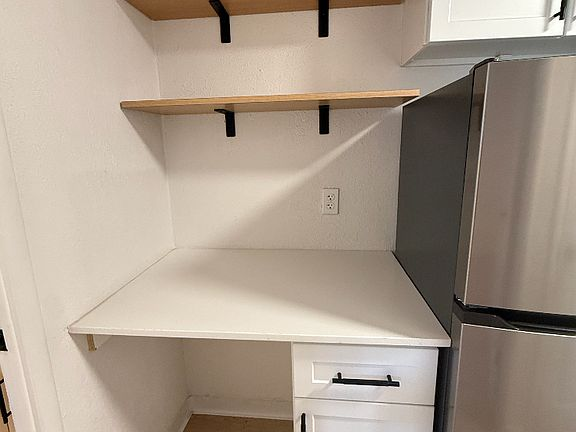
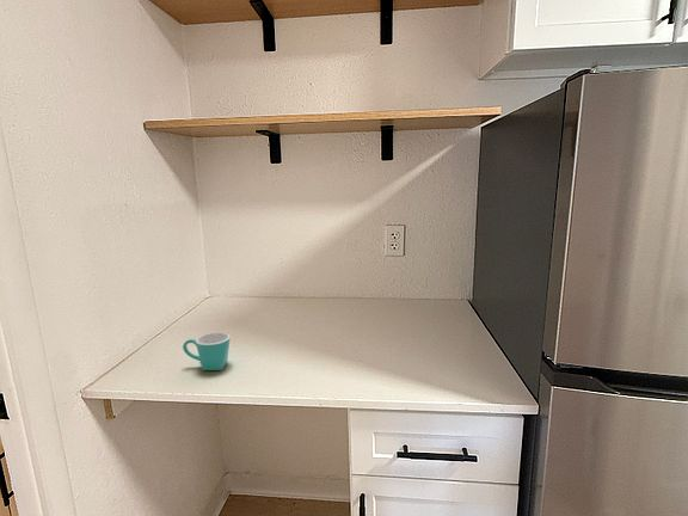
+ mug (207, 351)
